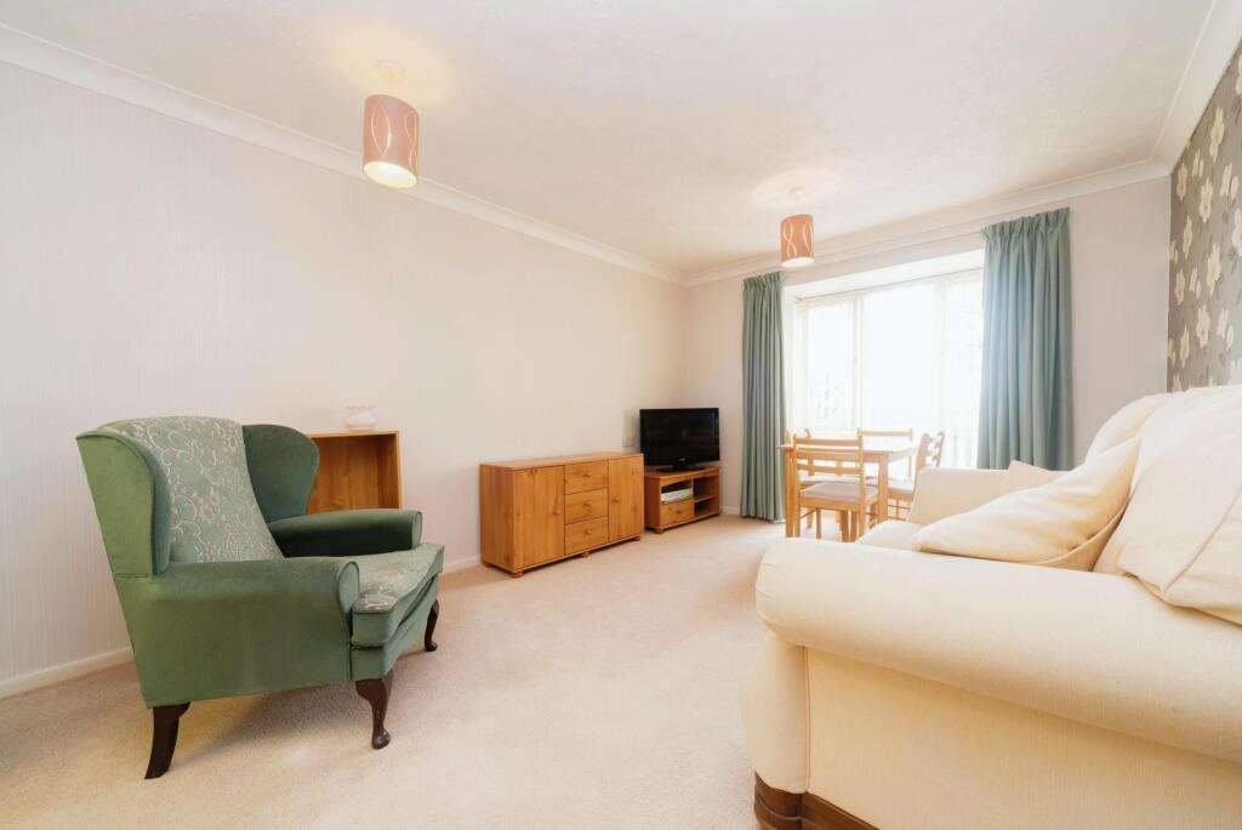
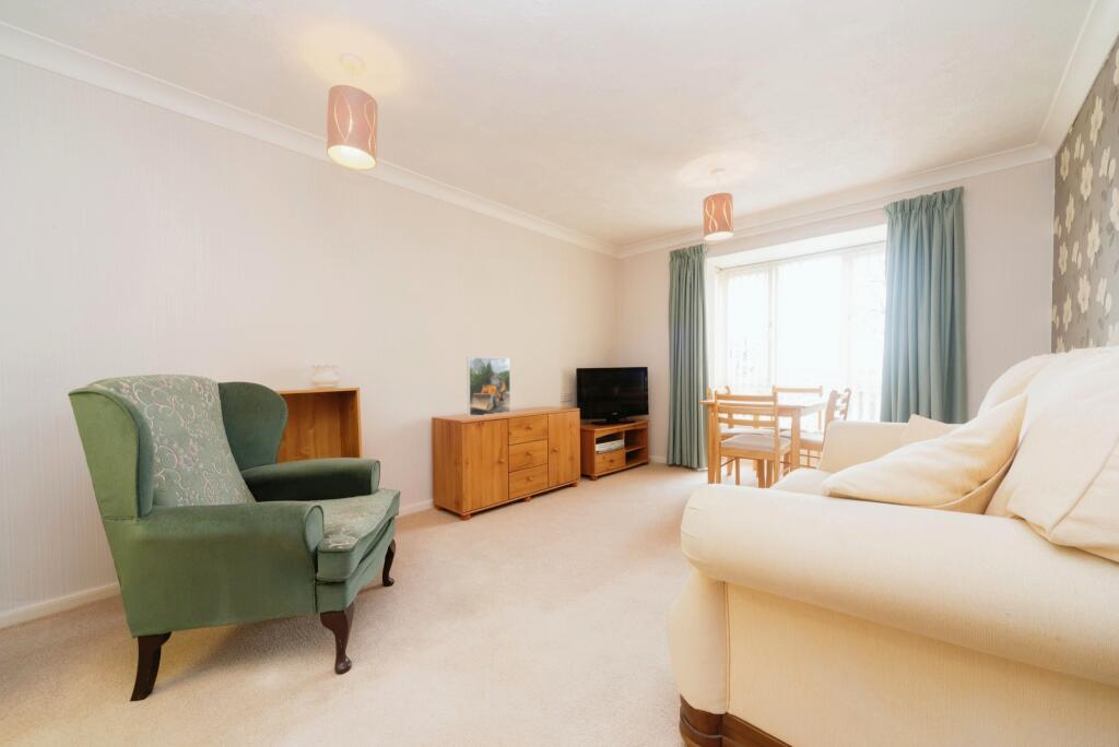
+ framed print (490, 388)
